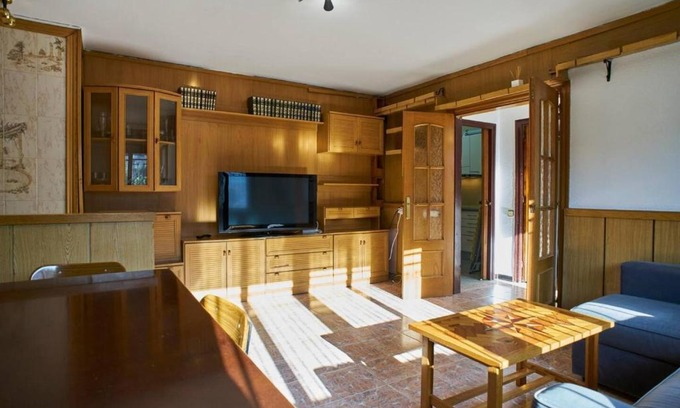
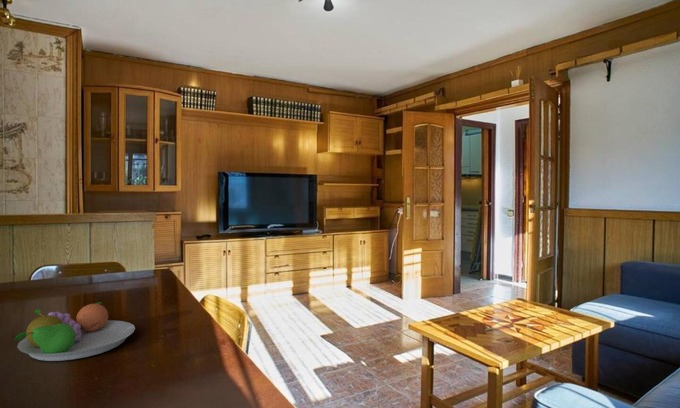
+ fruit bowl (75, 326)
